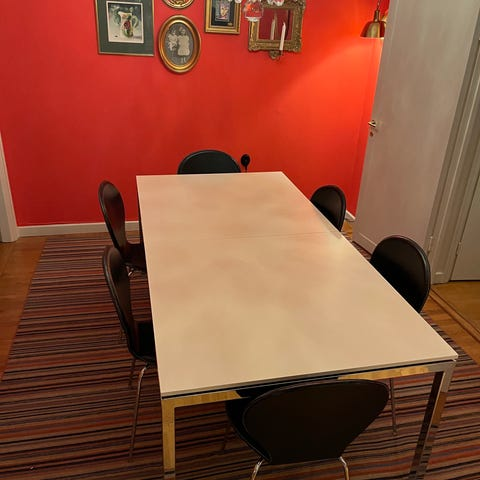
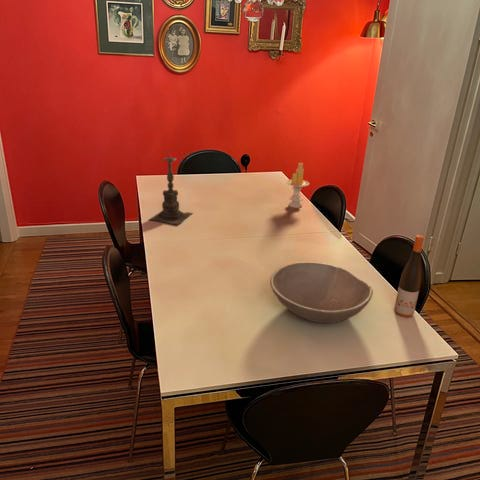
+ candle holder (171, 183)
+ wine bottle (411, 275)
+ bowl (318, 297)
+ candle (297, 184)
